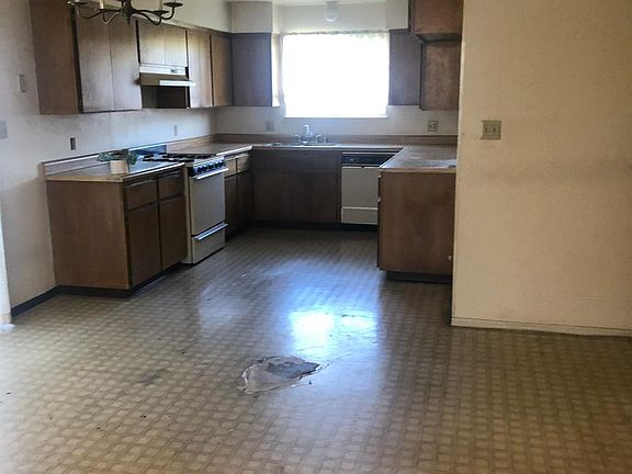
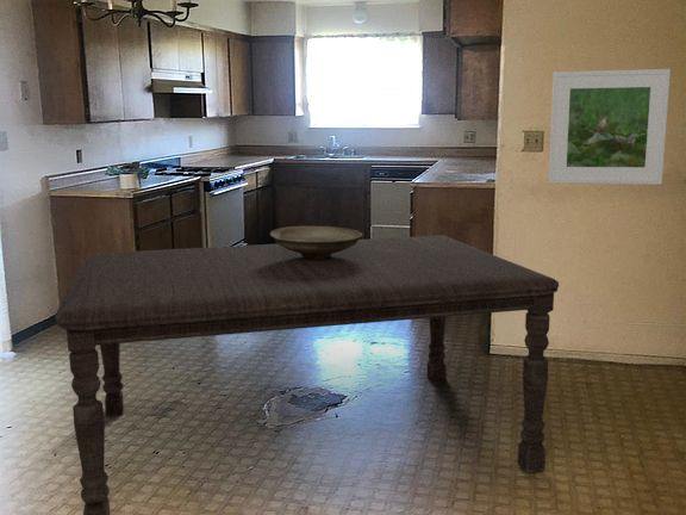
+ decorative bowl (316, 243)
+ dining table (299, 328)
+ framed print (607, 128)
